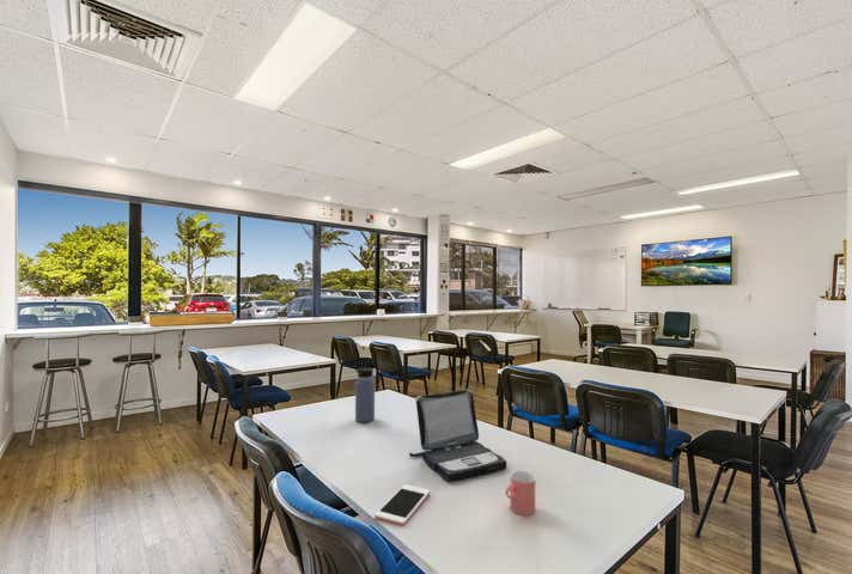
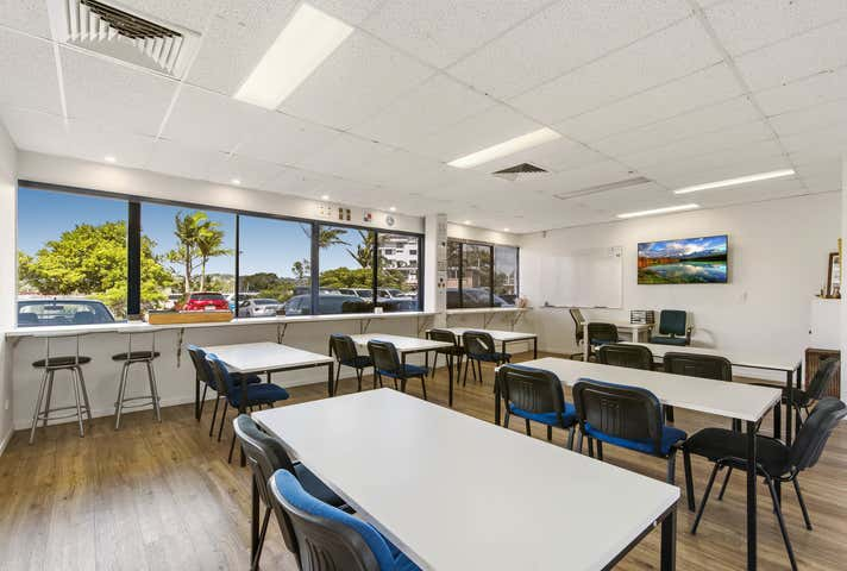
- water bottle (364, 390)
- laptop (457, 430)
- cup (518, 494)
- cell phone (403, 502)
